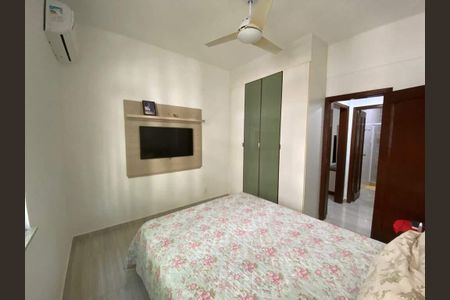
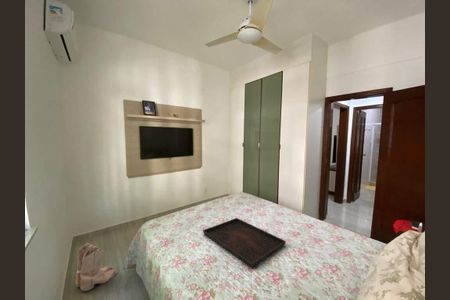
+ boots (97, 261)
+ serving tray (242, 237)
